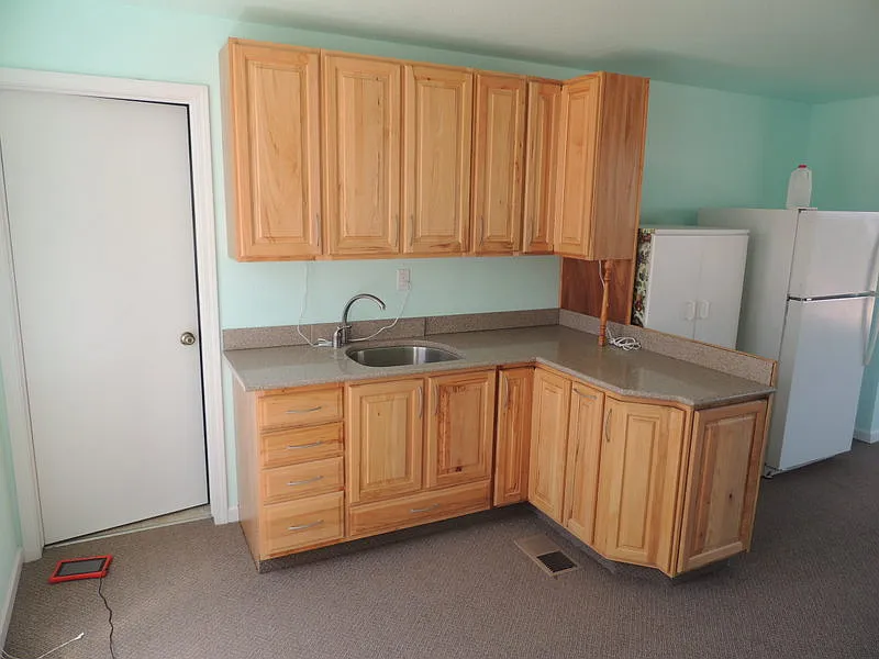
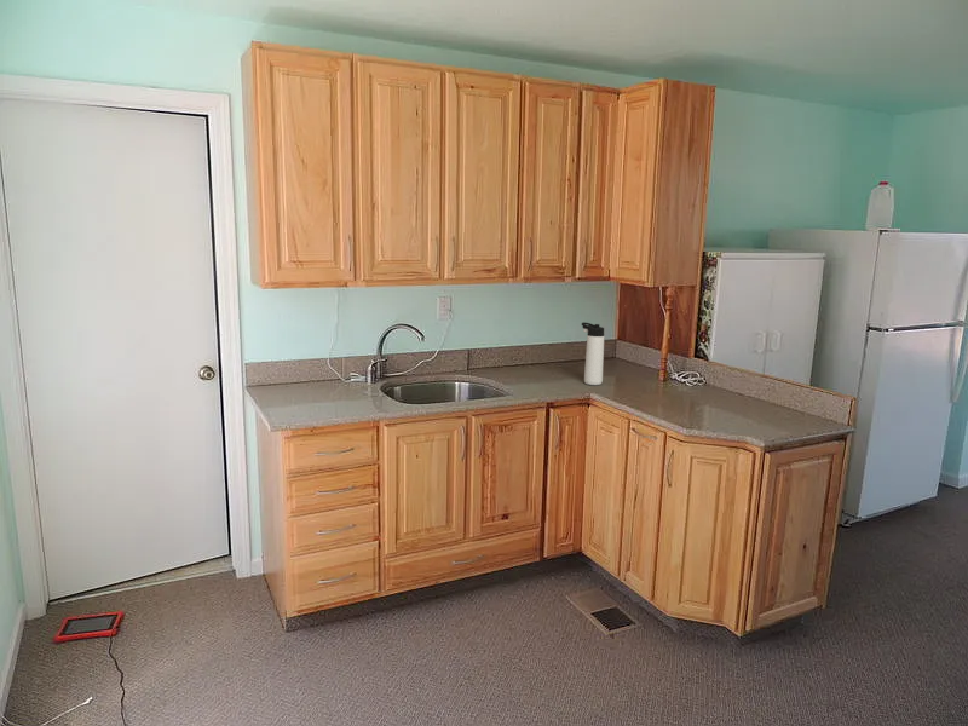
+ thermos bottle (590, 353)
